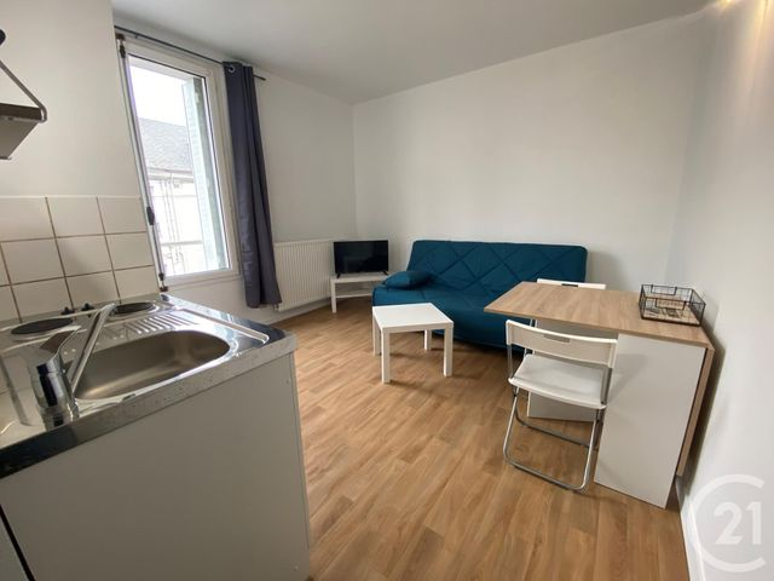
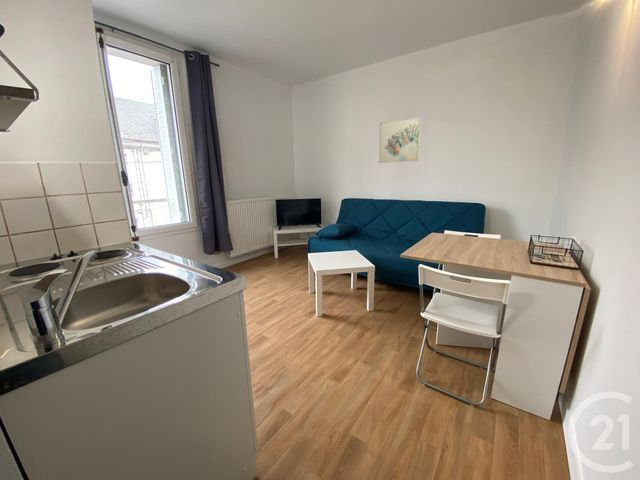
+ wall art (398, 141)
